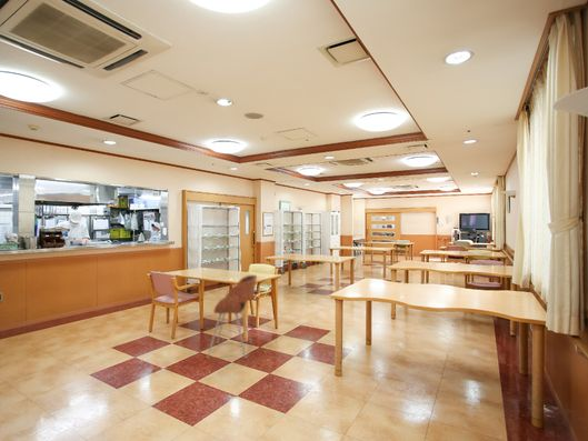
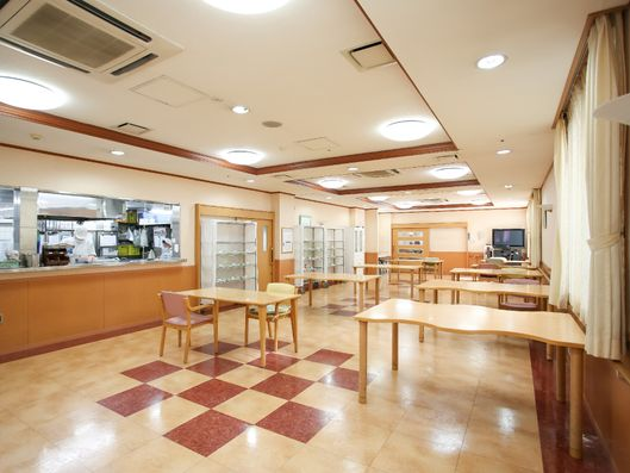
- chair (230, 312)
